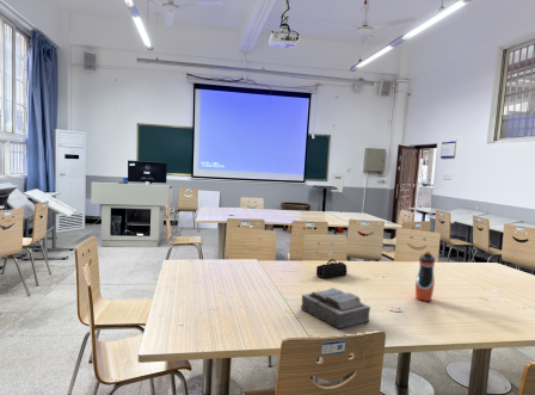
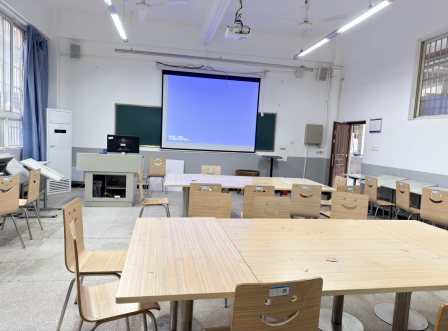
- bible (334, 303)
- pencil case (332, 266)
- water bottle (425, 274)
